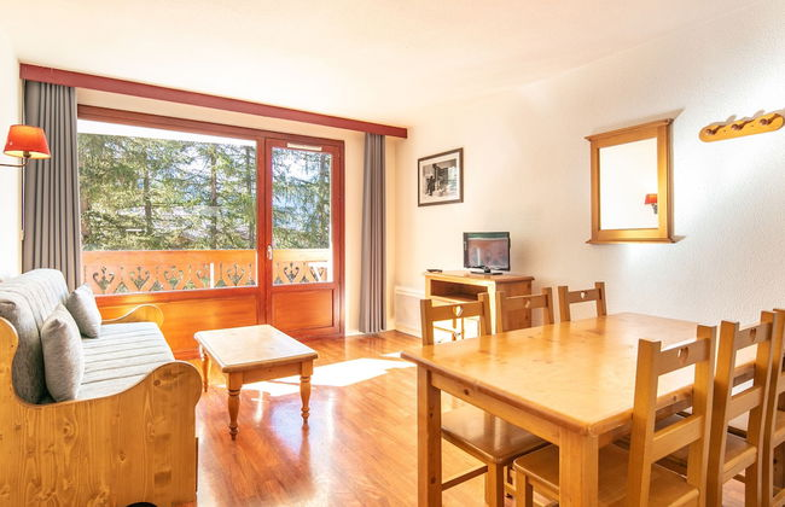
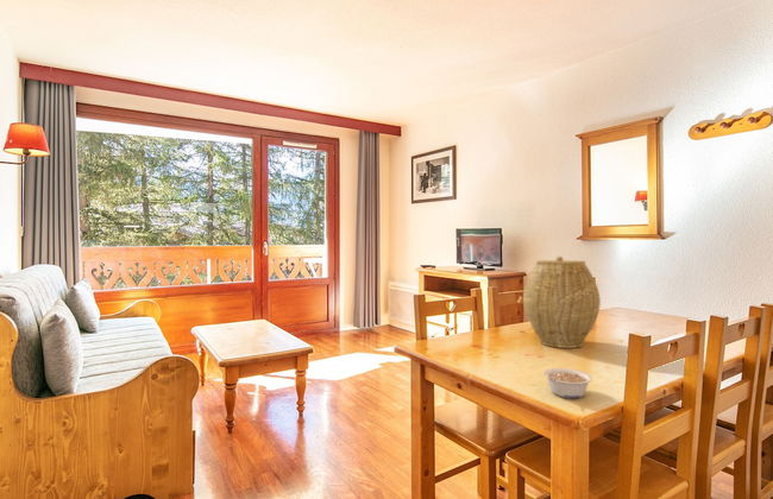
+ legume (567, 383)
+ woven basket (560, 299)
